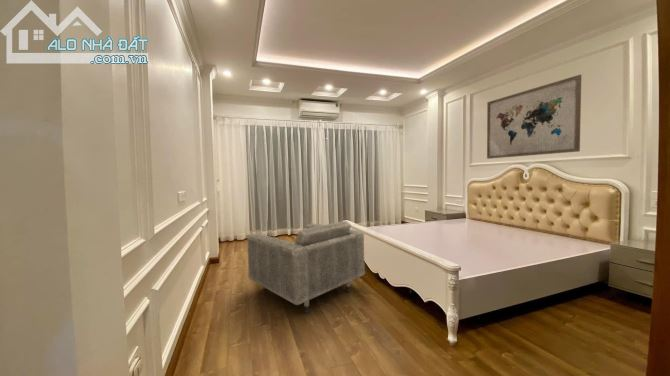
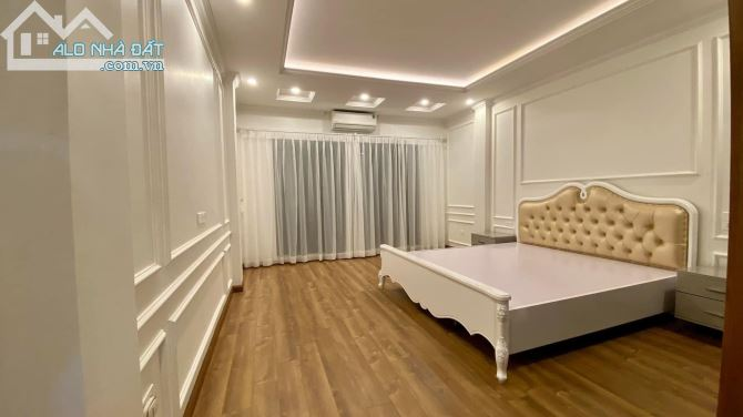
- wall art (526, 123)
- armchair (306, 256)
